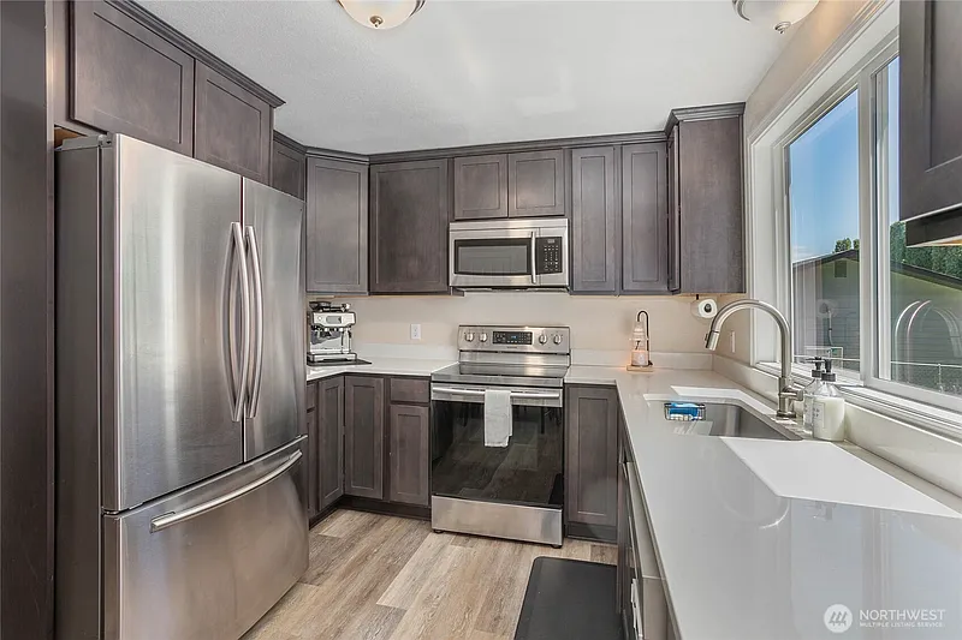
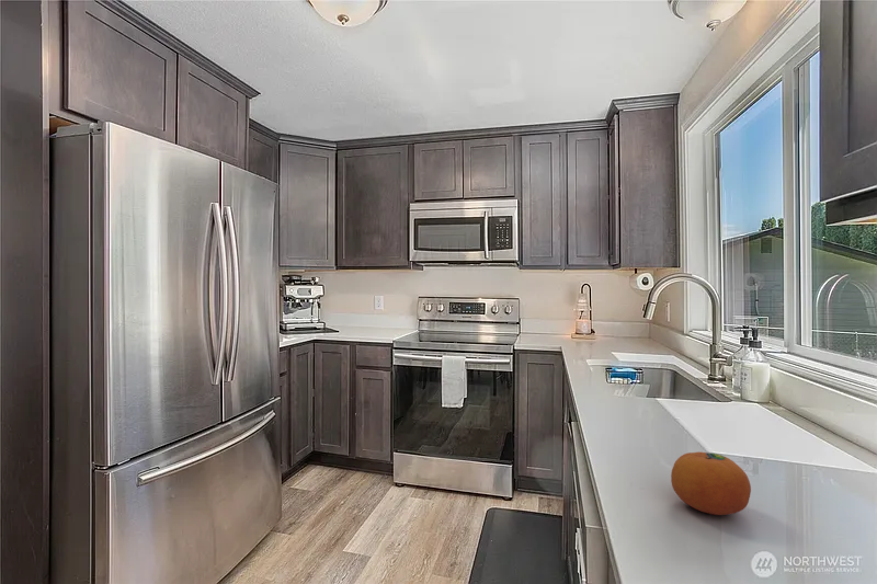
+ fruit (709, 482)
